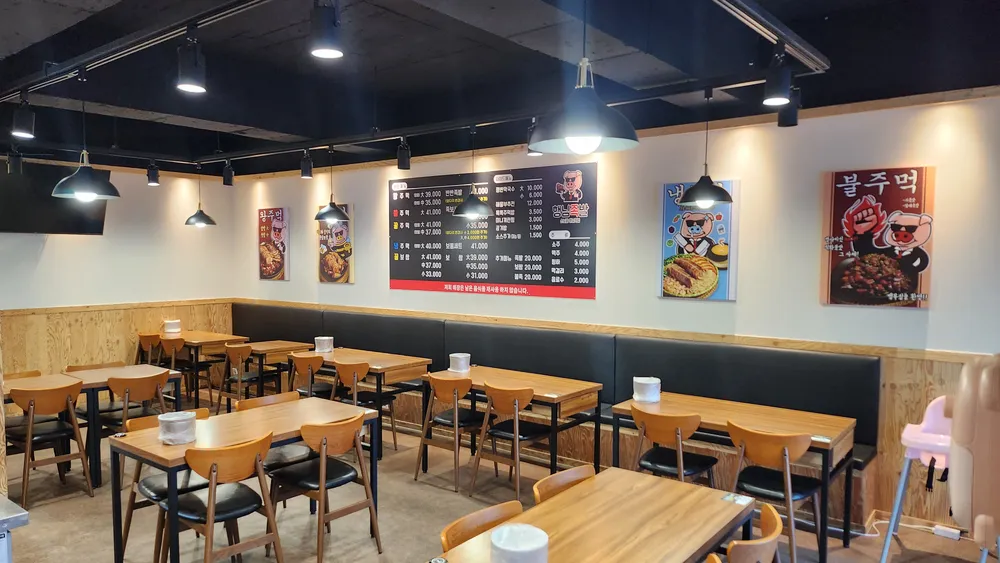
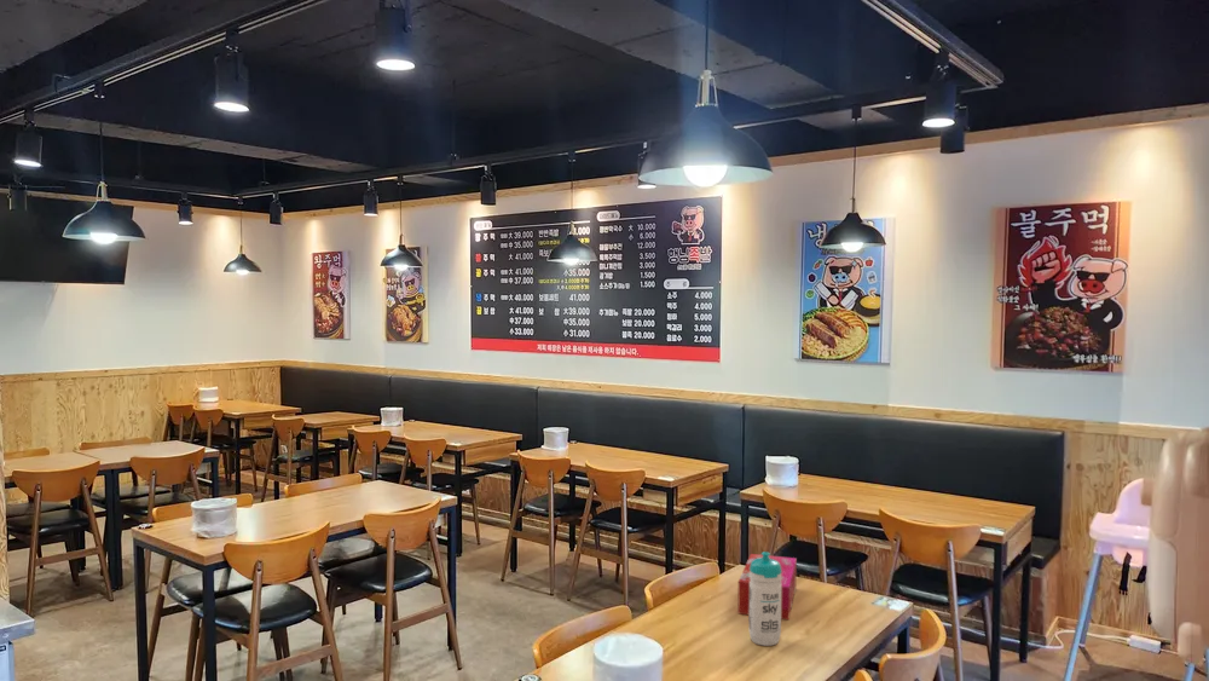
+ tissue box (781, 584)
+ water bottle (764, 596)
